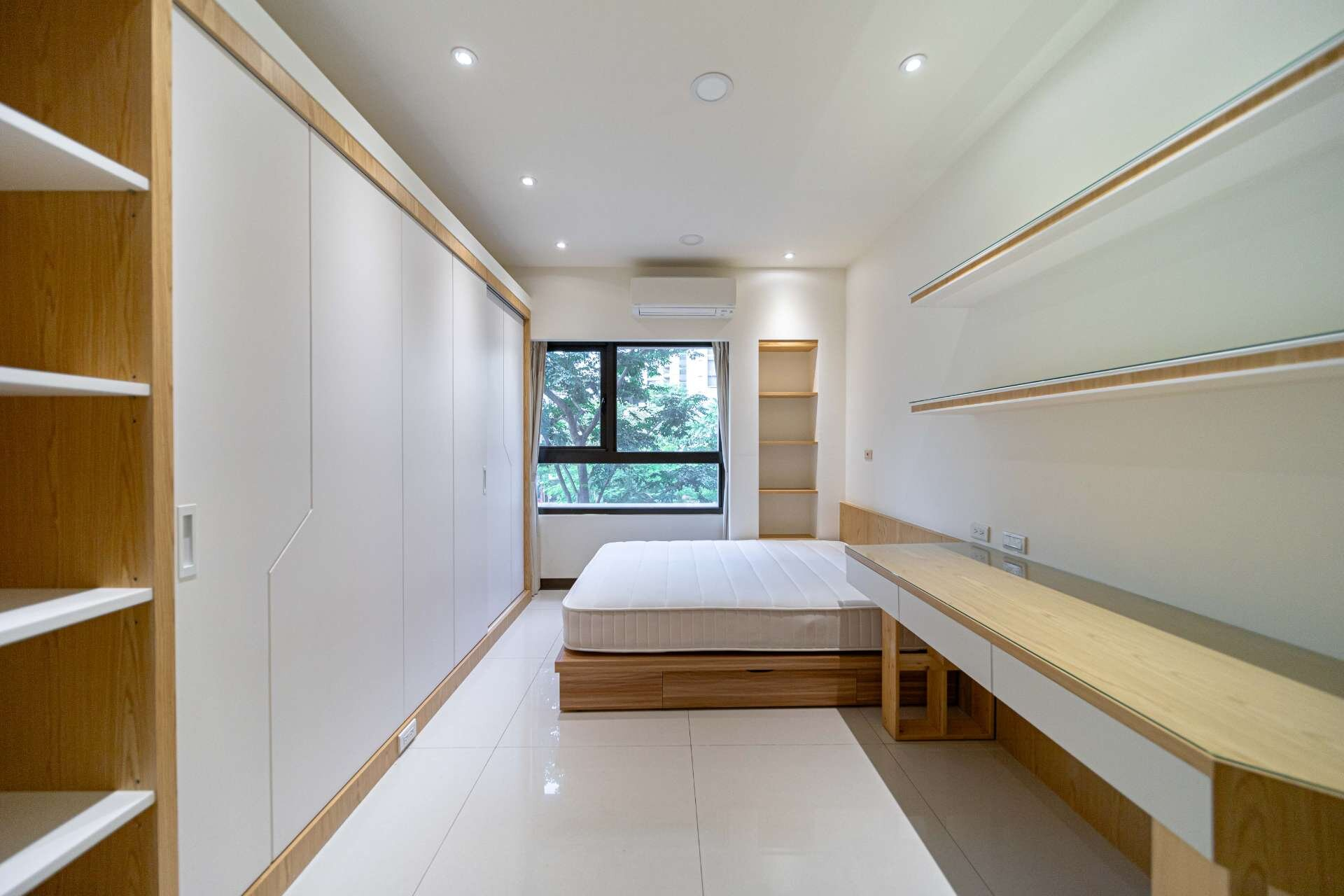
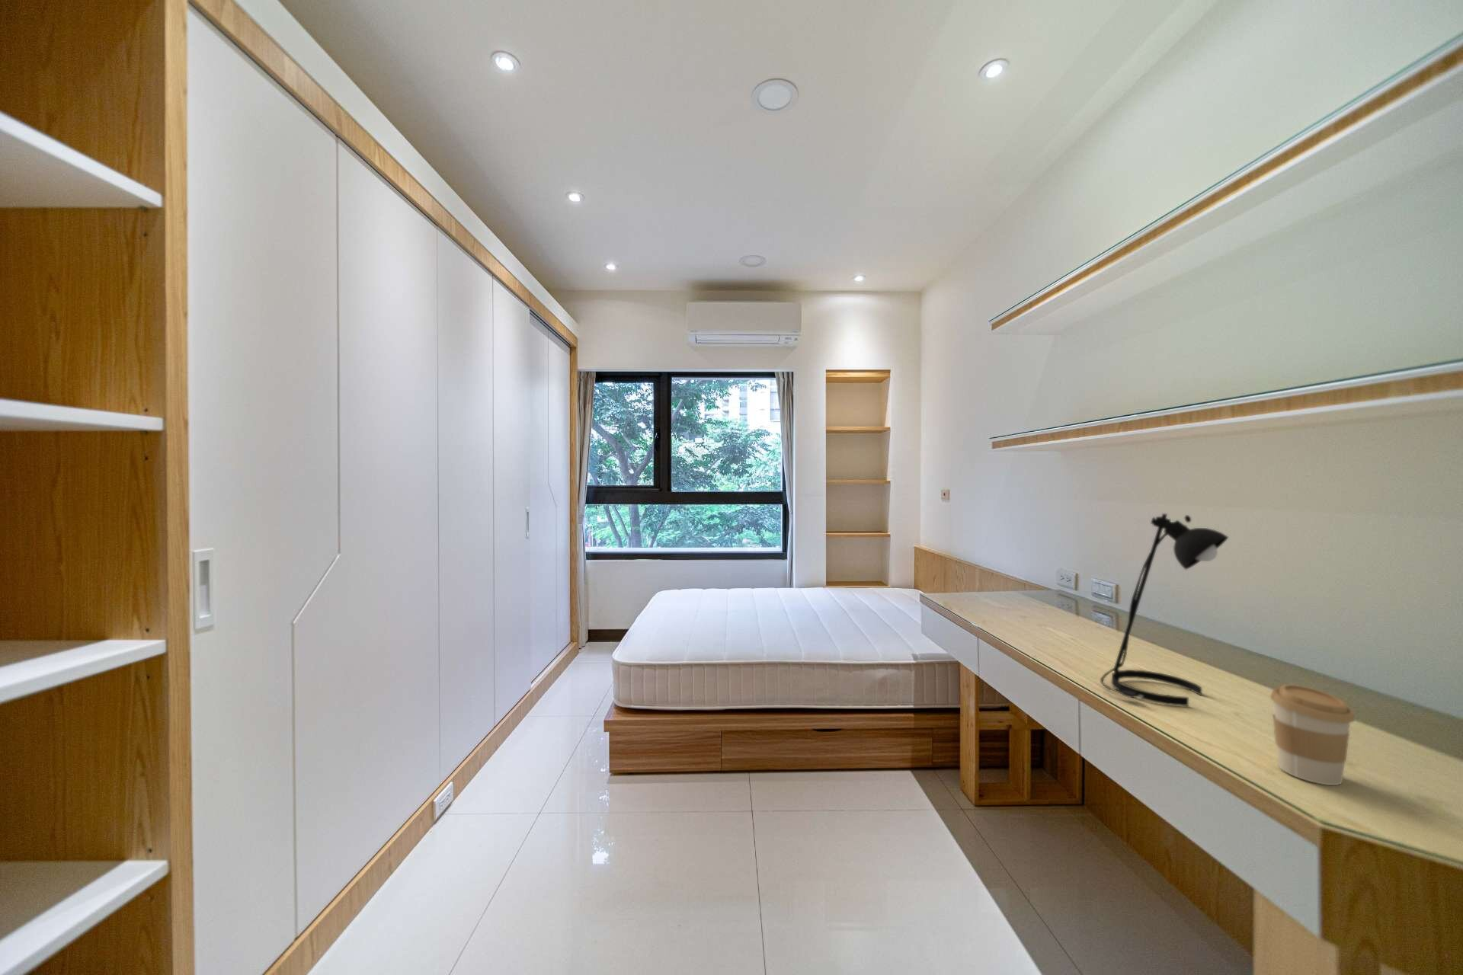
+ coffee cup (1310, 732)
+ desk lamp (1141, 597)
